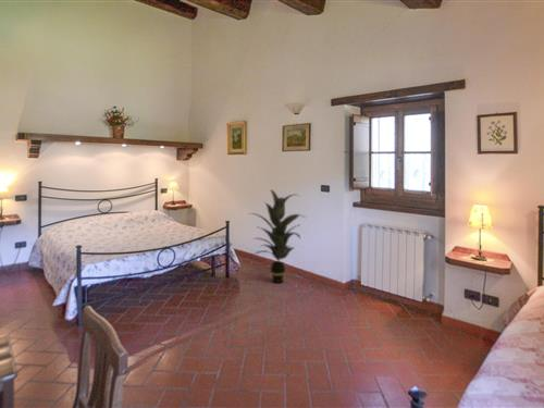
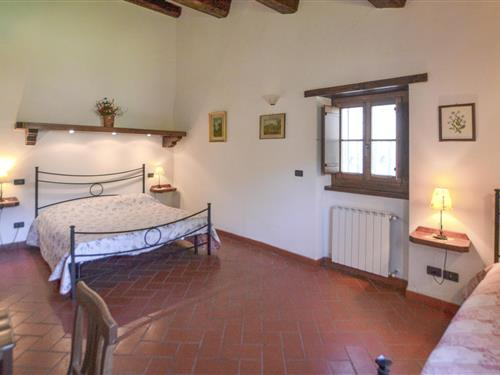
- indoor plant (277, 235)
